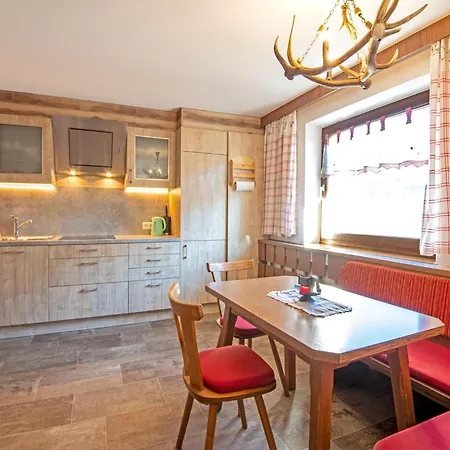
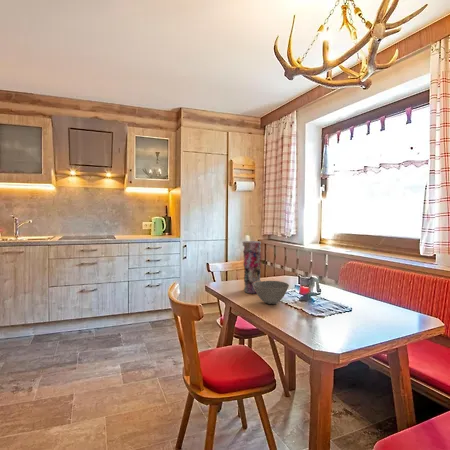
+ vase (251, 266)
+ bowl (270, 293)
